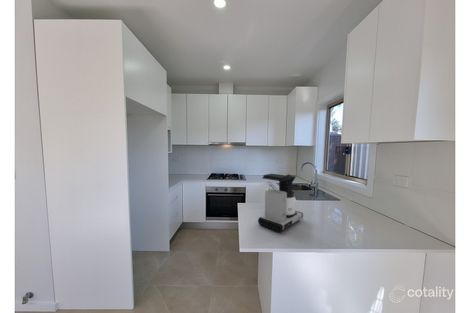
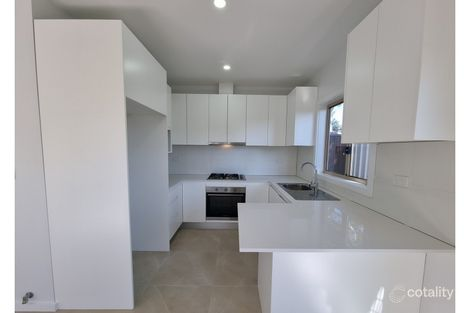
- coffee maker (282, 198)
